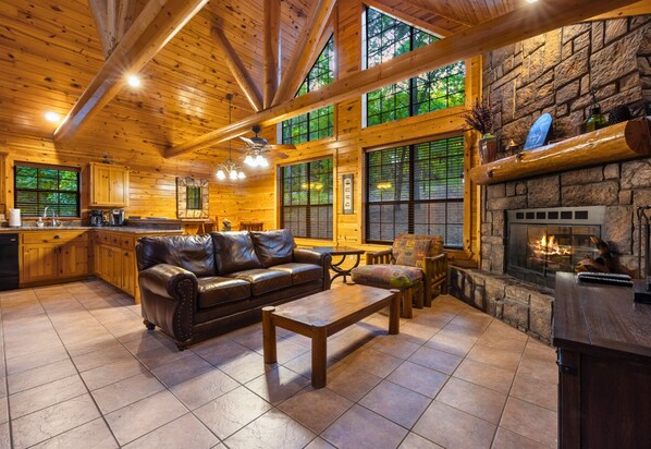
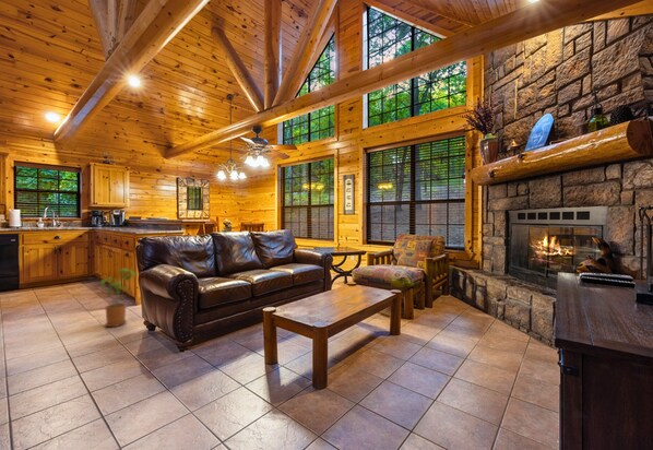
+ house plant (117, 297)
